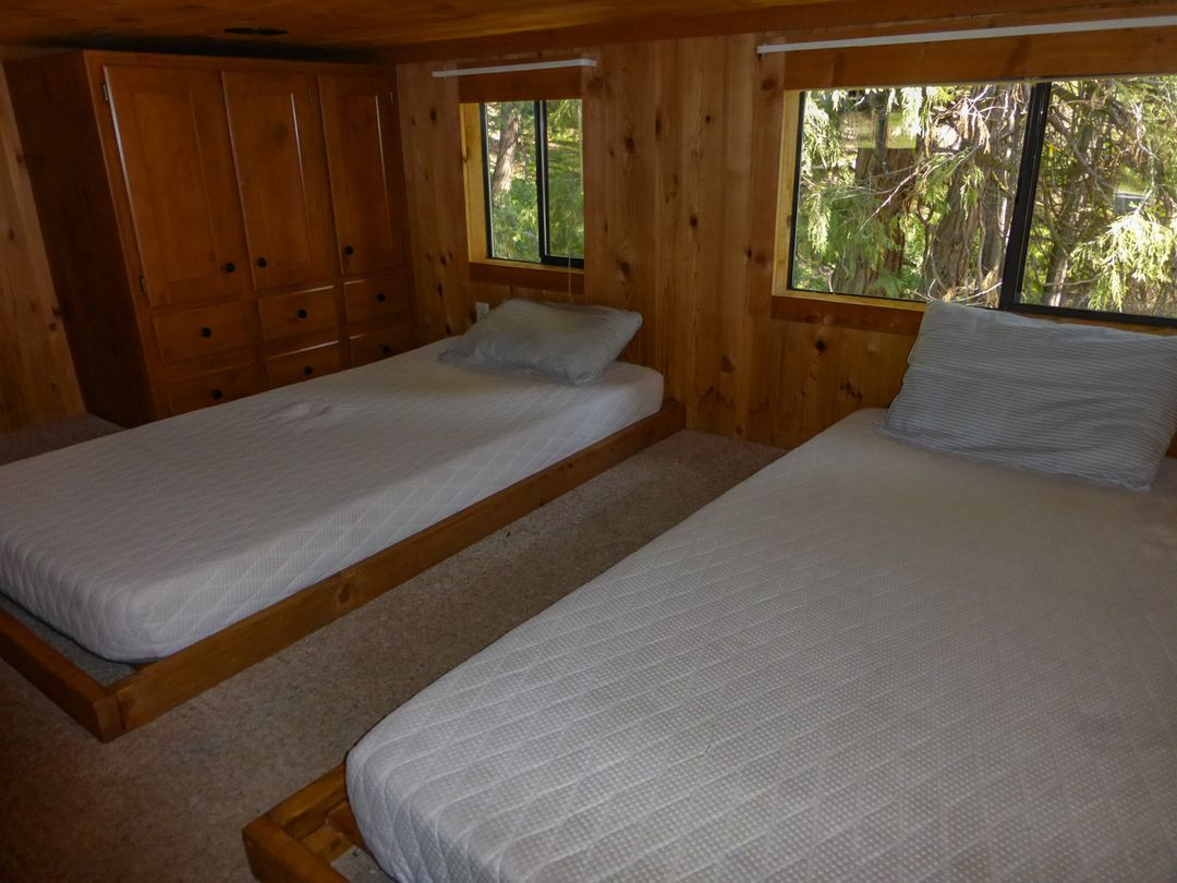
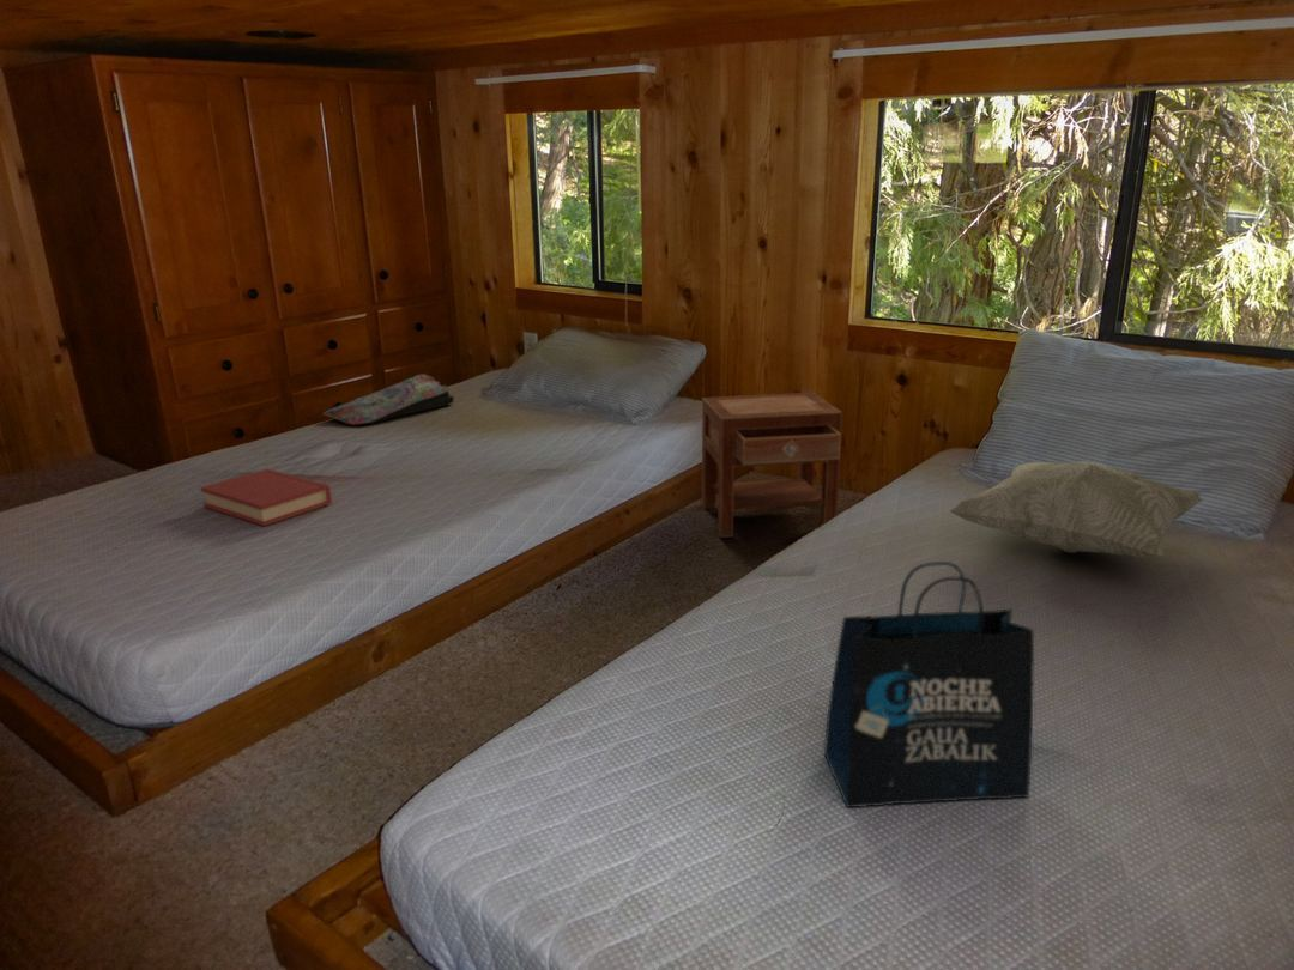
+ hardback book (266, 495)
+ cushion (389, 398)
+ decorative pillow (1078, 504)
+ nightstand (769, 465)
+ tote bag (931, 675)
